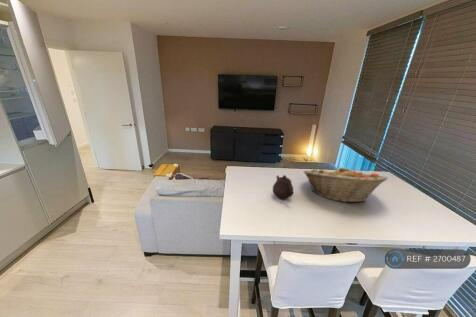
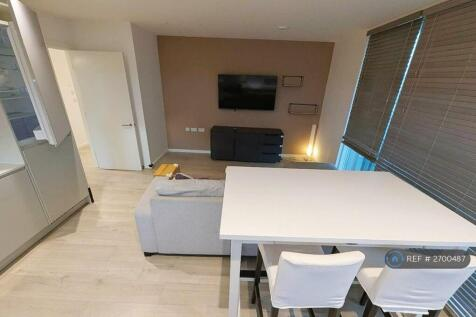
- fruit basket (341, 180)
- teapot (283, 186)
